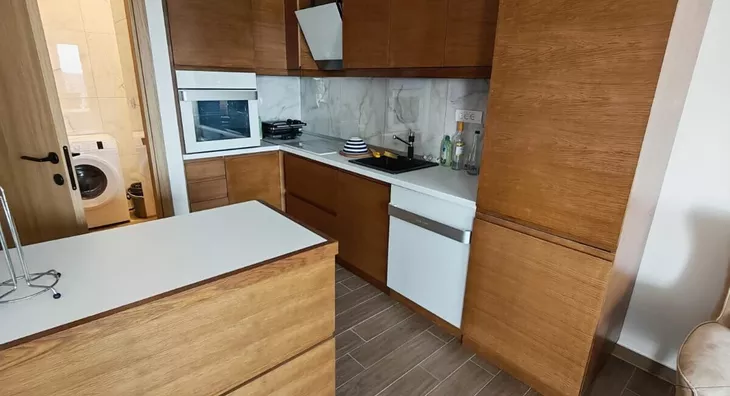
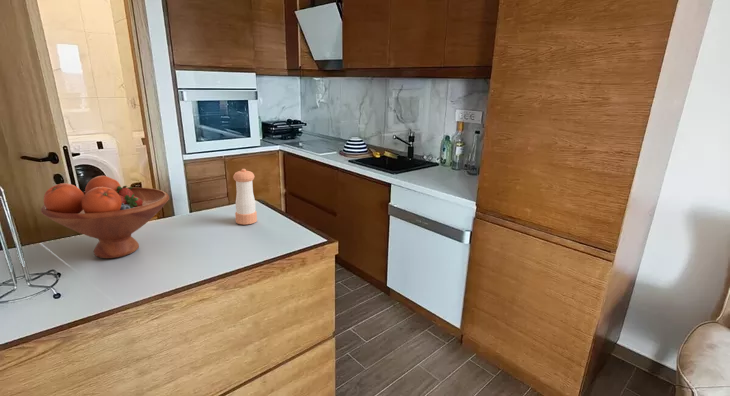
+ fruit bowl (112, 216)
+ pepper shaker (245, 195)
